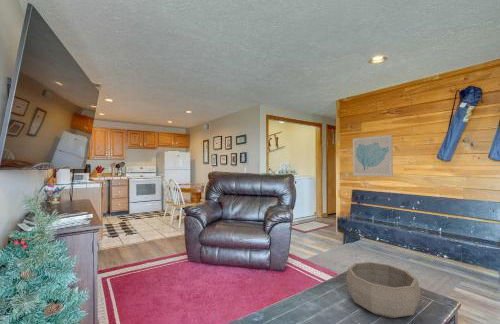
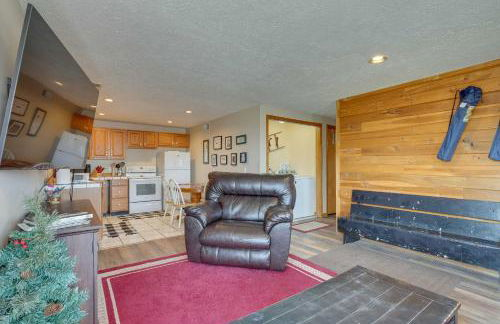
- wall art (371, 156)
- decorative bowl (381, 288)
